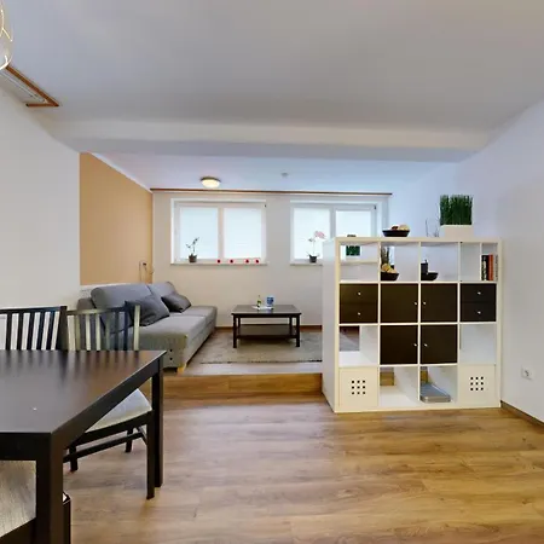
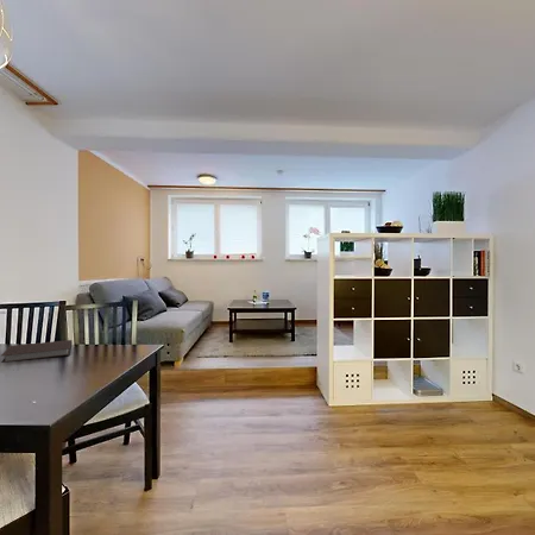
+ notebook (39, 350)
